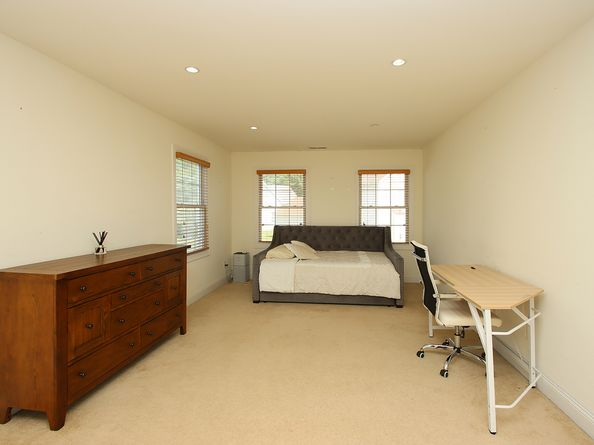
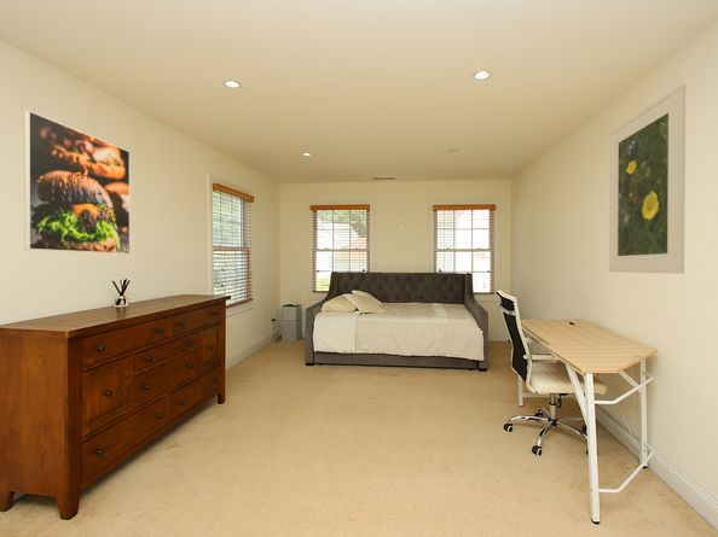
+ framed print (641, 192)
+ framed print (85, 193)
